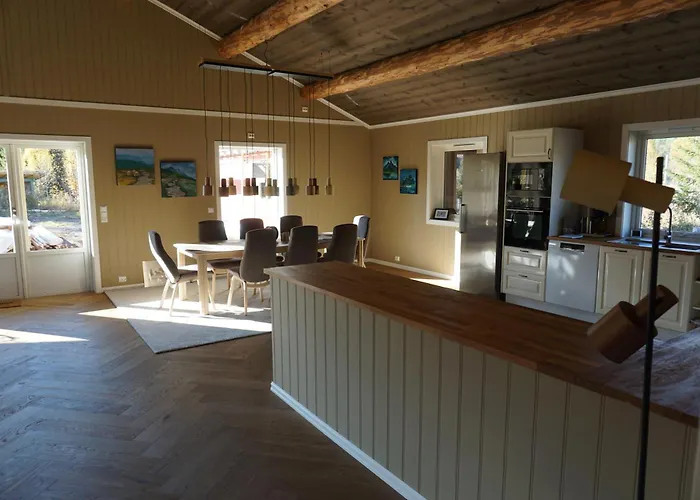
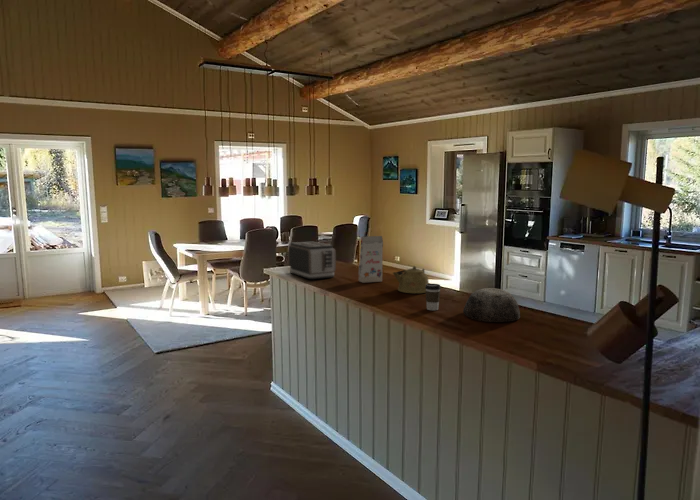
+ bowl (491, 302)
+ toaster (312, 259)
+ coffee cup (432, 297)
+ gift box (370, 258)
+ kettle (410, 278)
